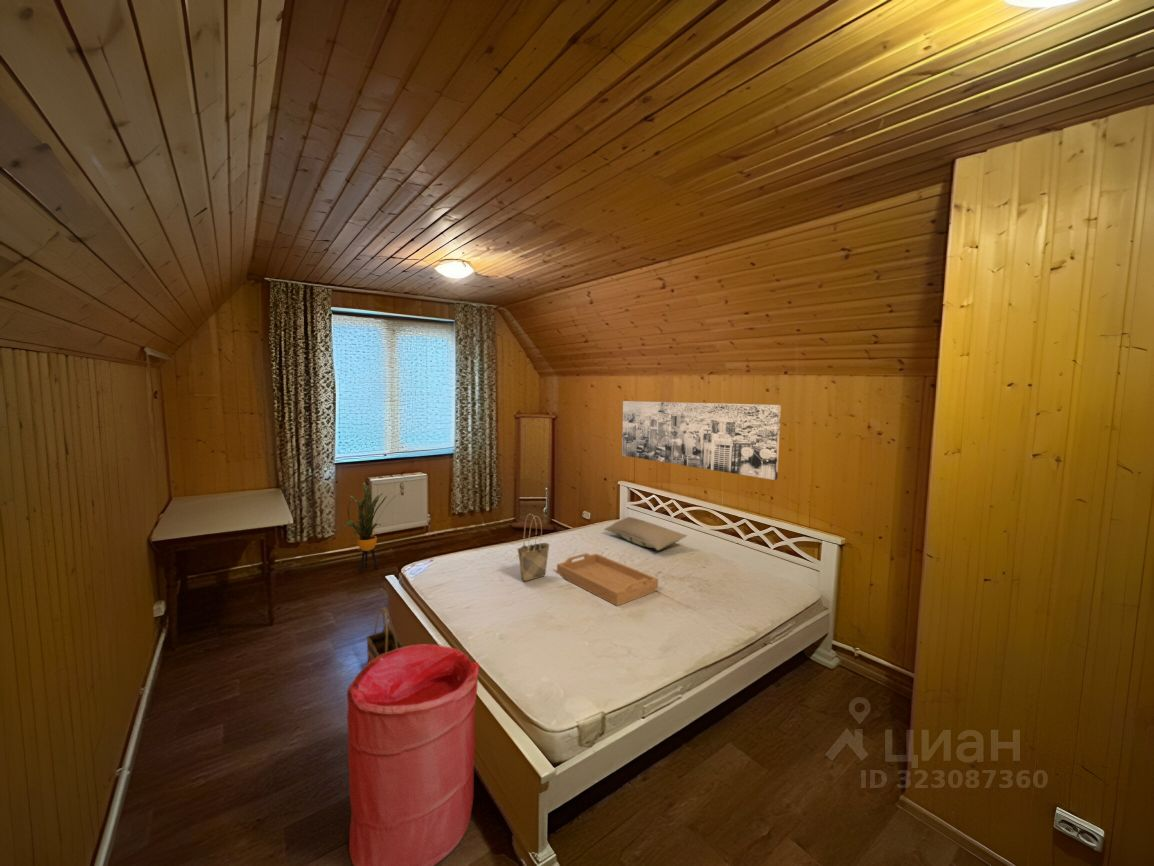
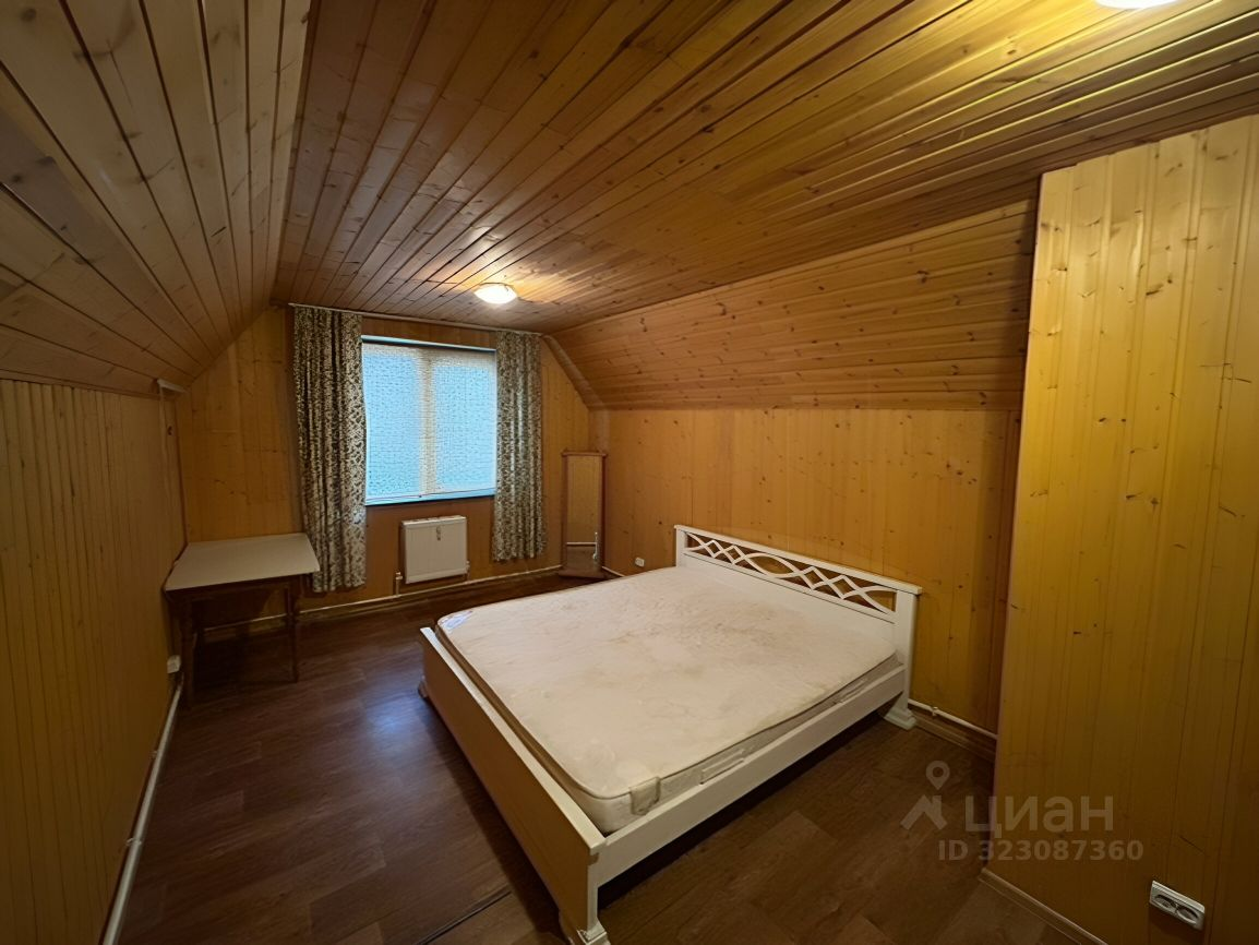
- tote bag (533, 546)
- house plant (370, 527)
- basket (384, 638)
- laundry hamper (416, 745)
- serving tray (605, 575)
- pillow (643, 532)
- wall art (688, 434)
